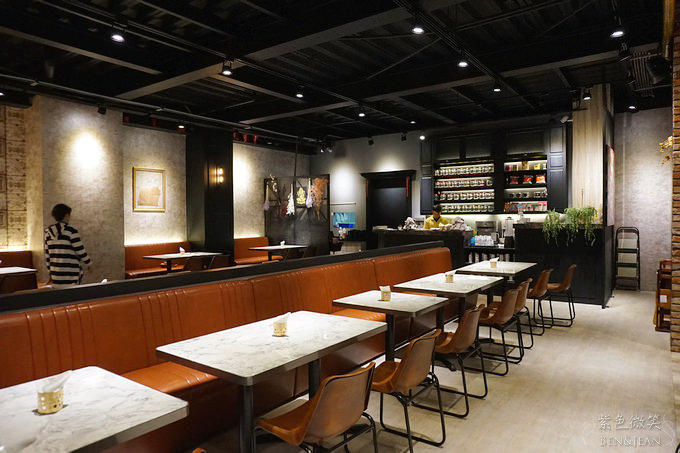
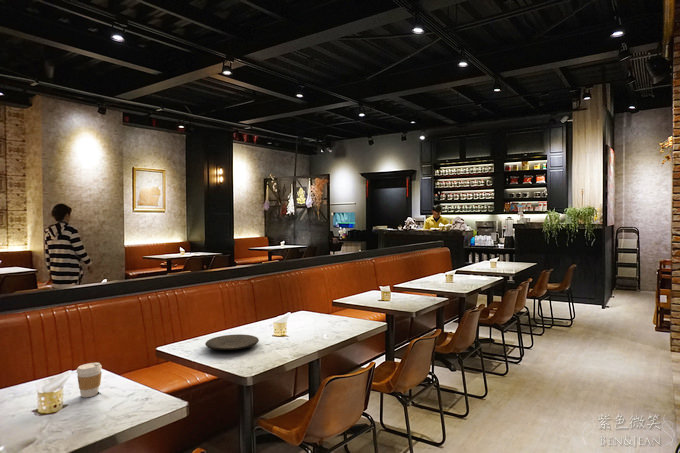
+ coffee cup (89, 379)
+ plate (232, 343)
